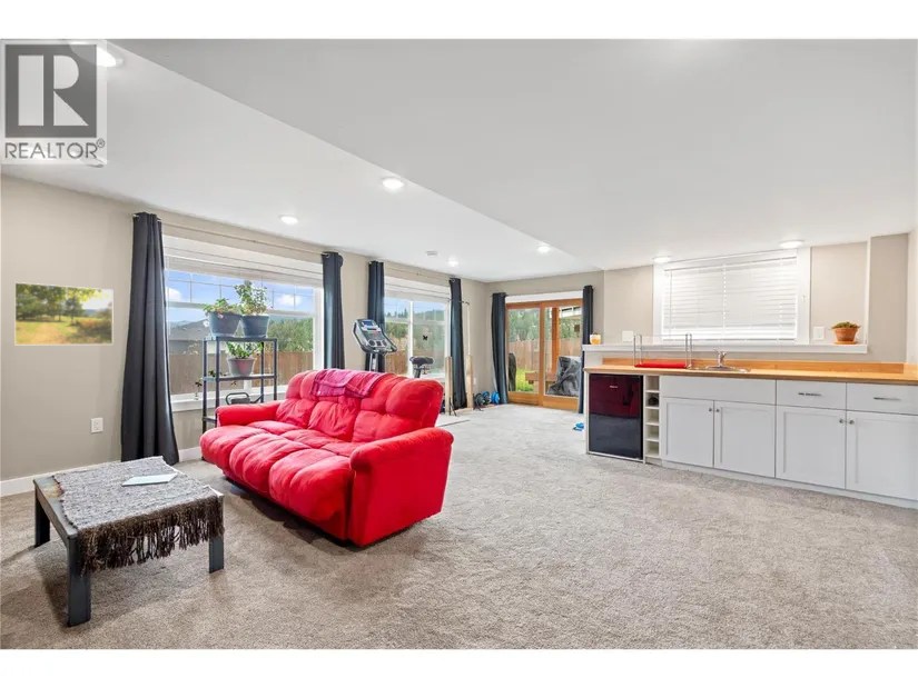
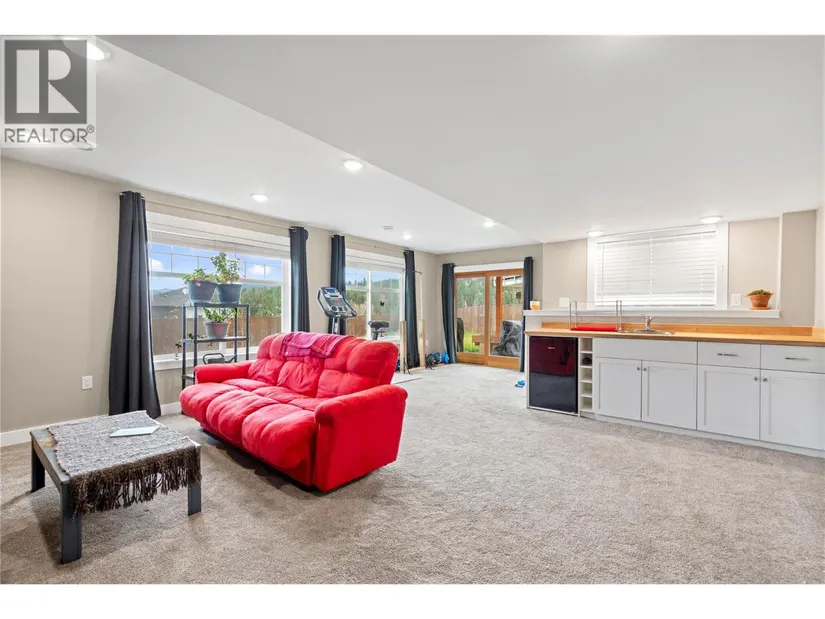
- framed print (66, 315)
